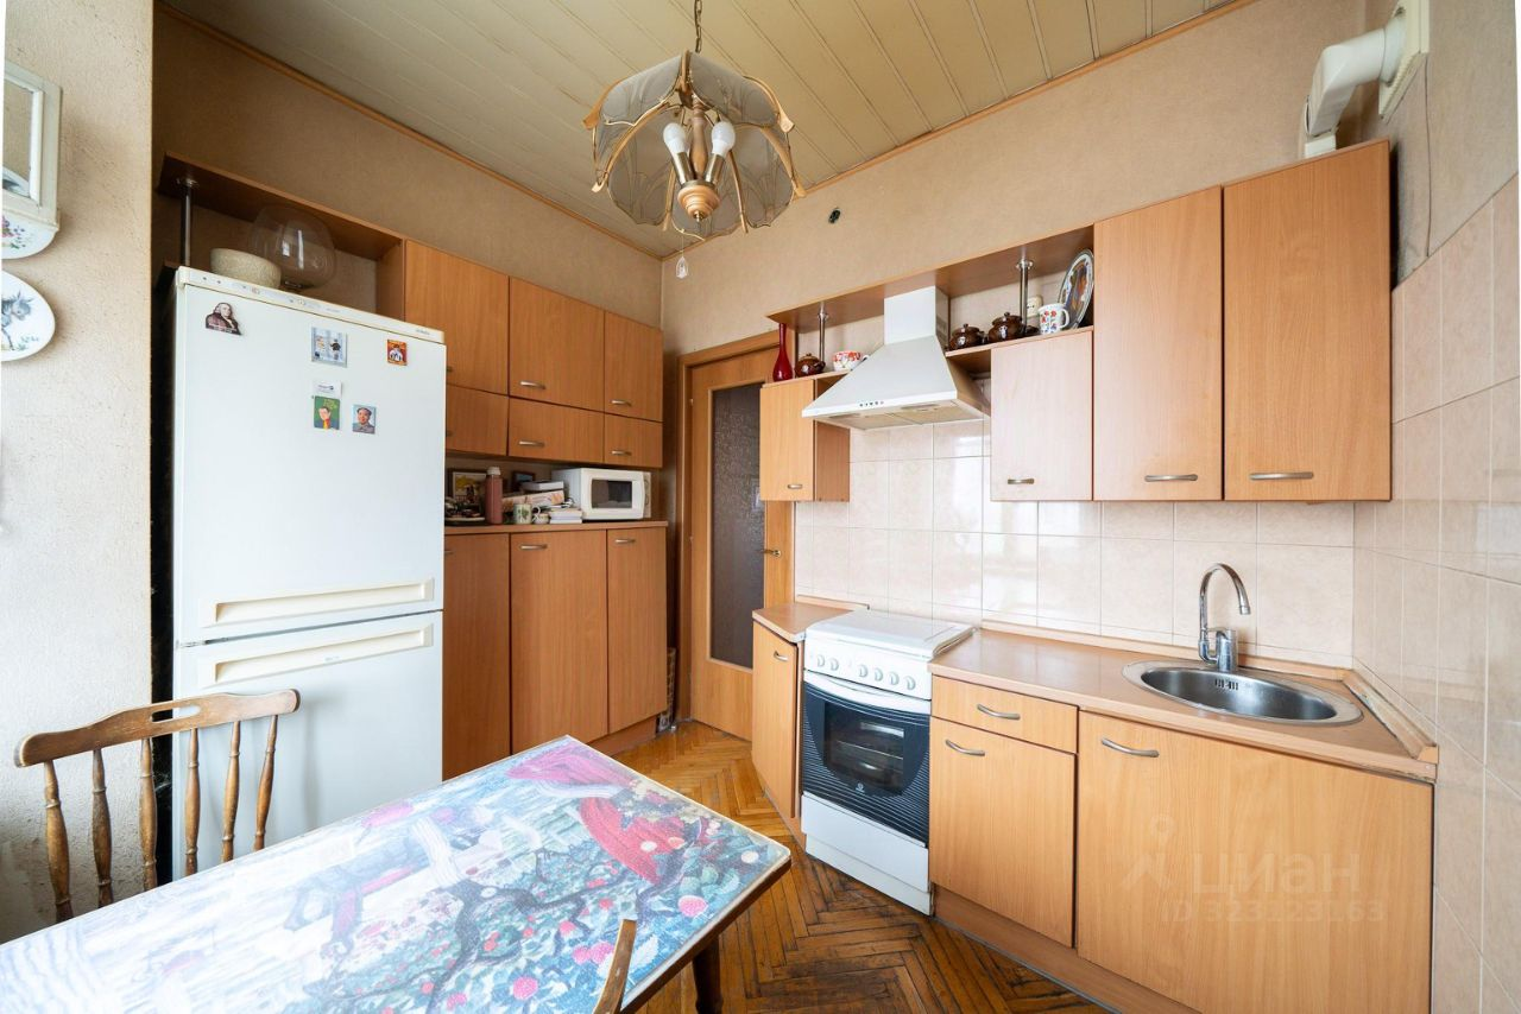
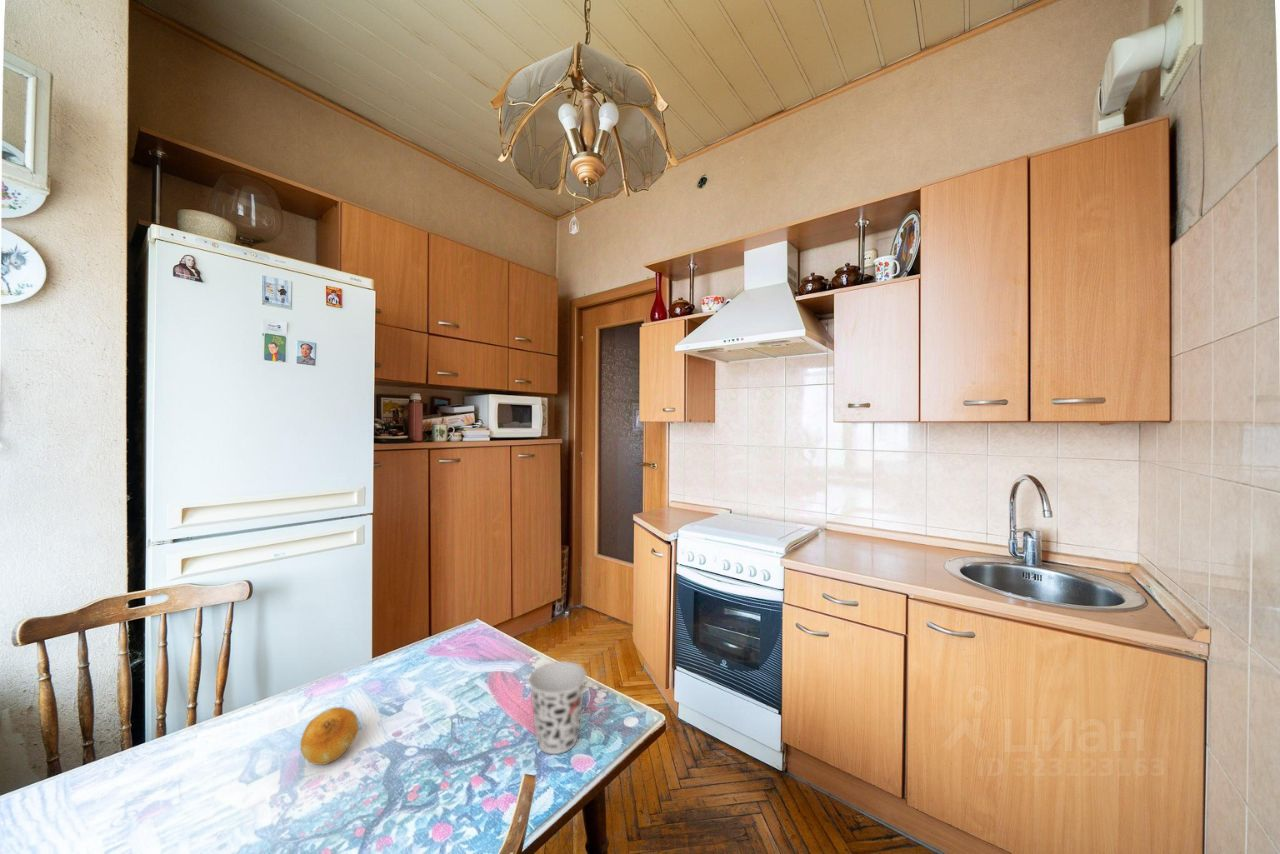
+ fruit (329, 734)
+ cup (557, 708)
